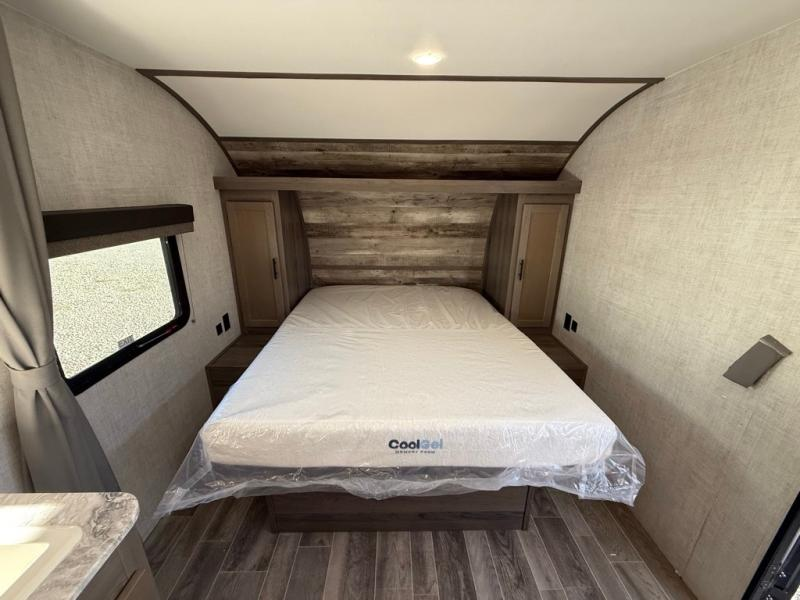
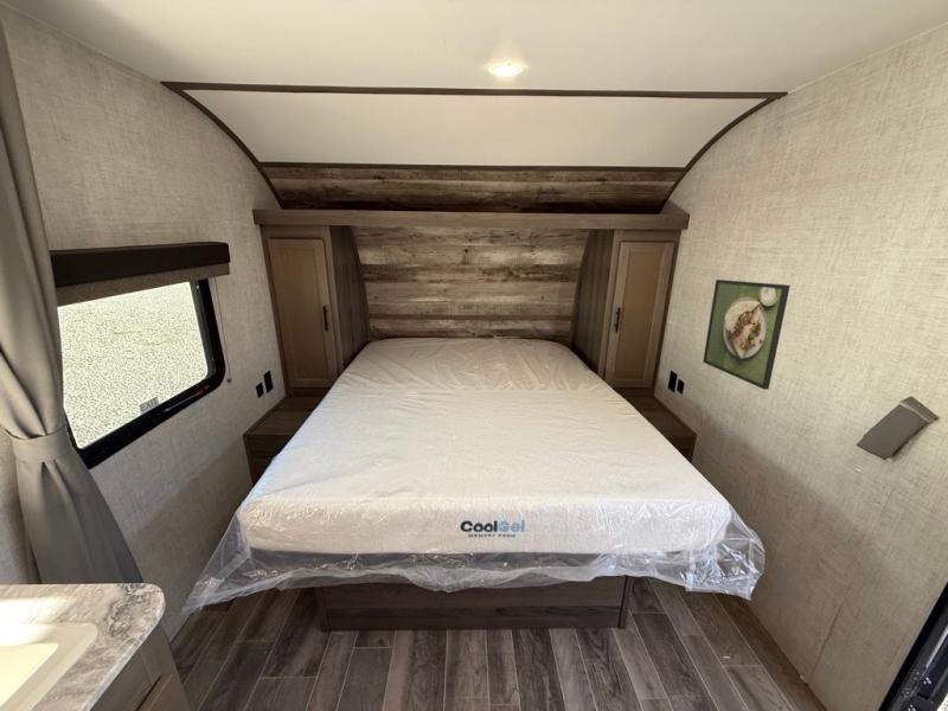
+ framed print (739, 329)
